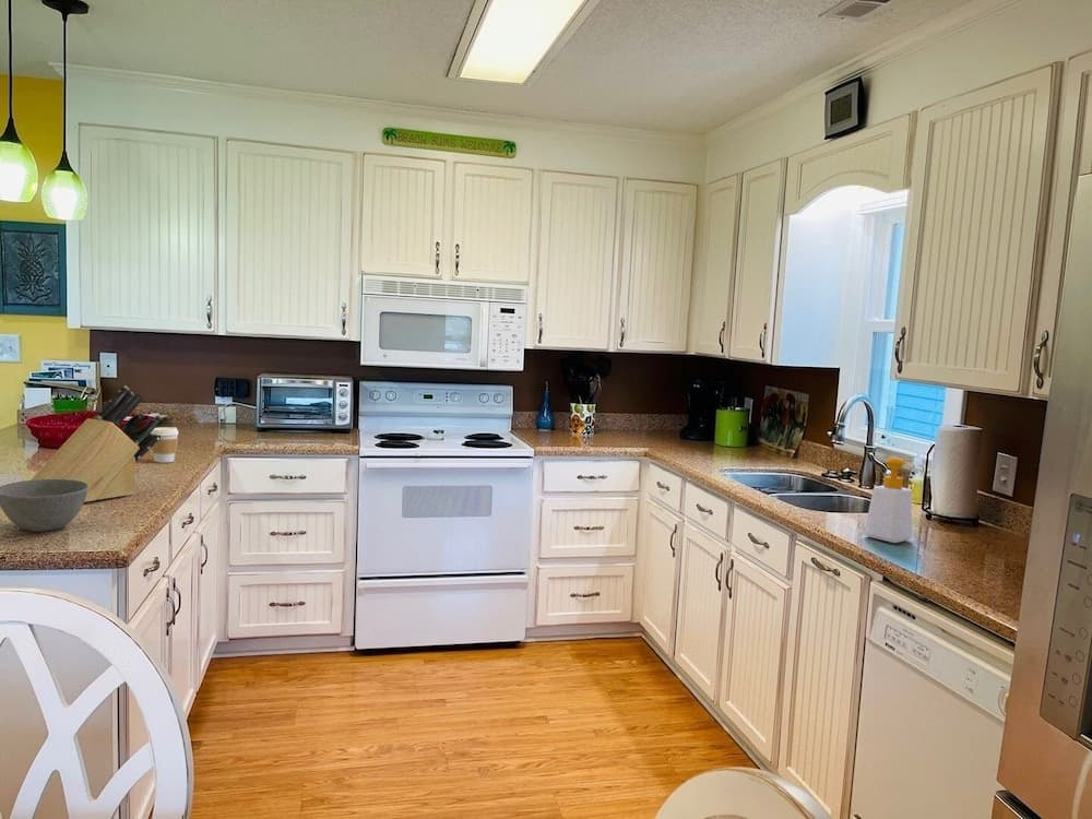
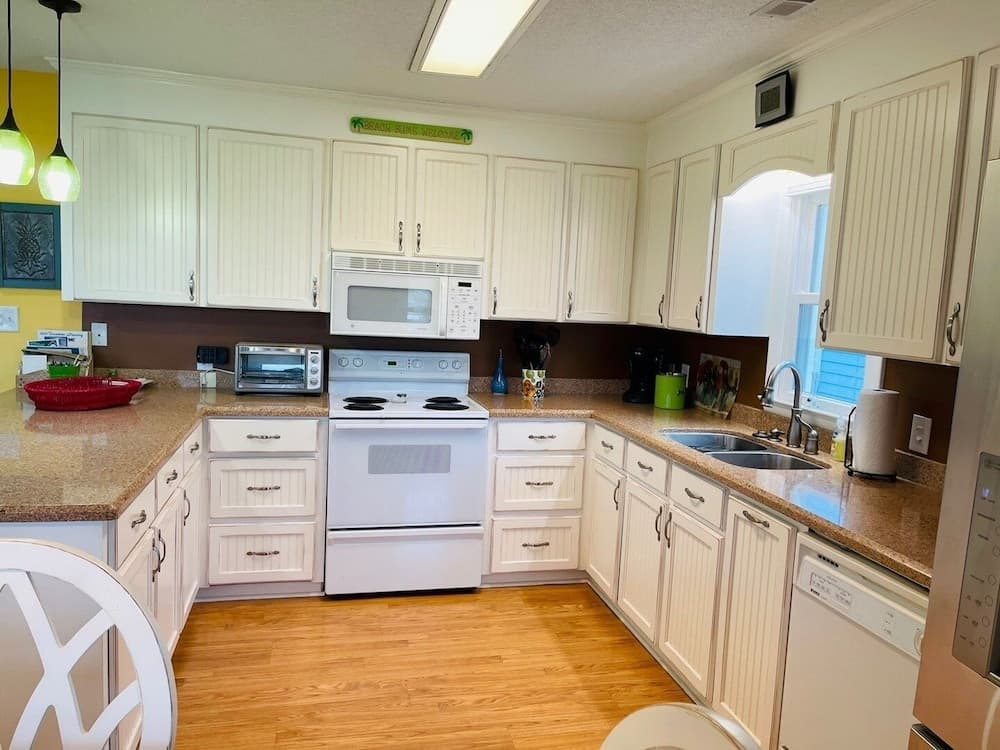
- coffee cup (164, 443)
- bowl (43, 507)
- soap bottle (895, 497)
- knife block (95, 442)
